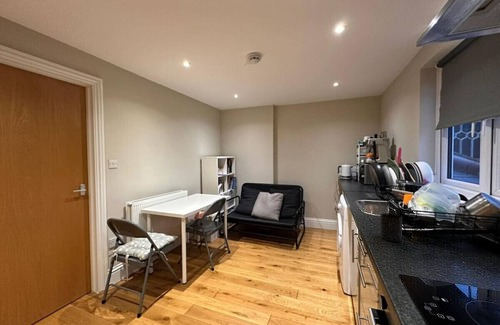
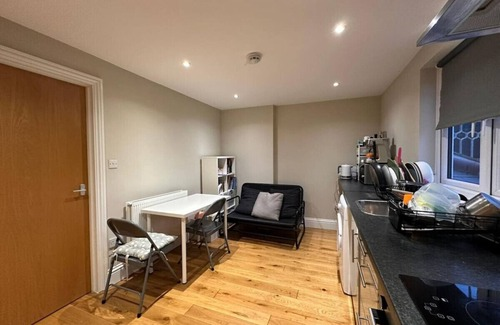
- mug (390, 227)
